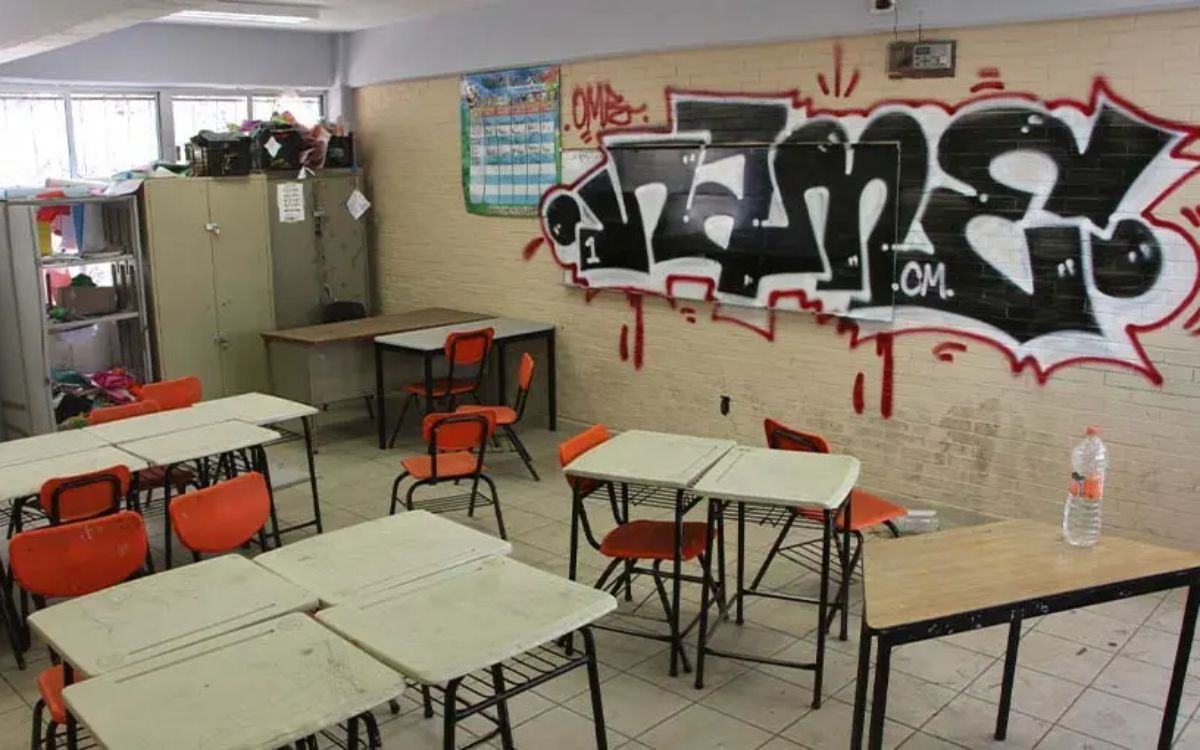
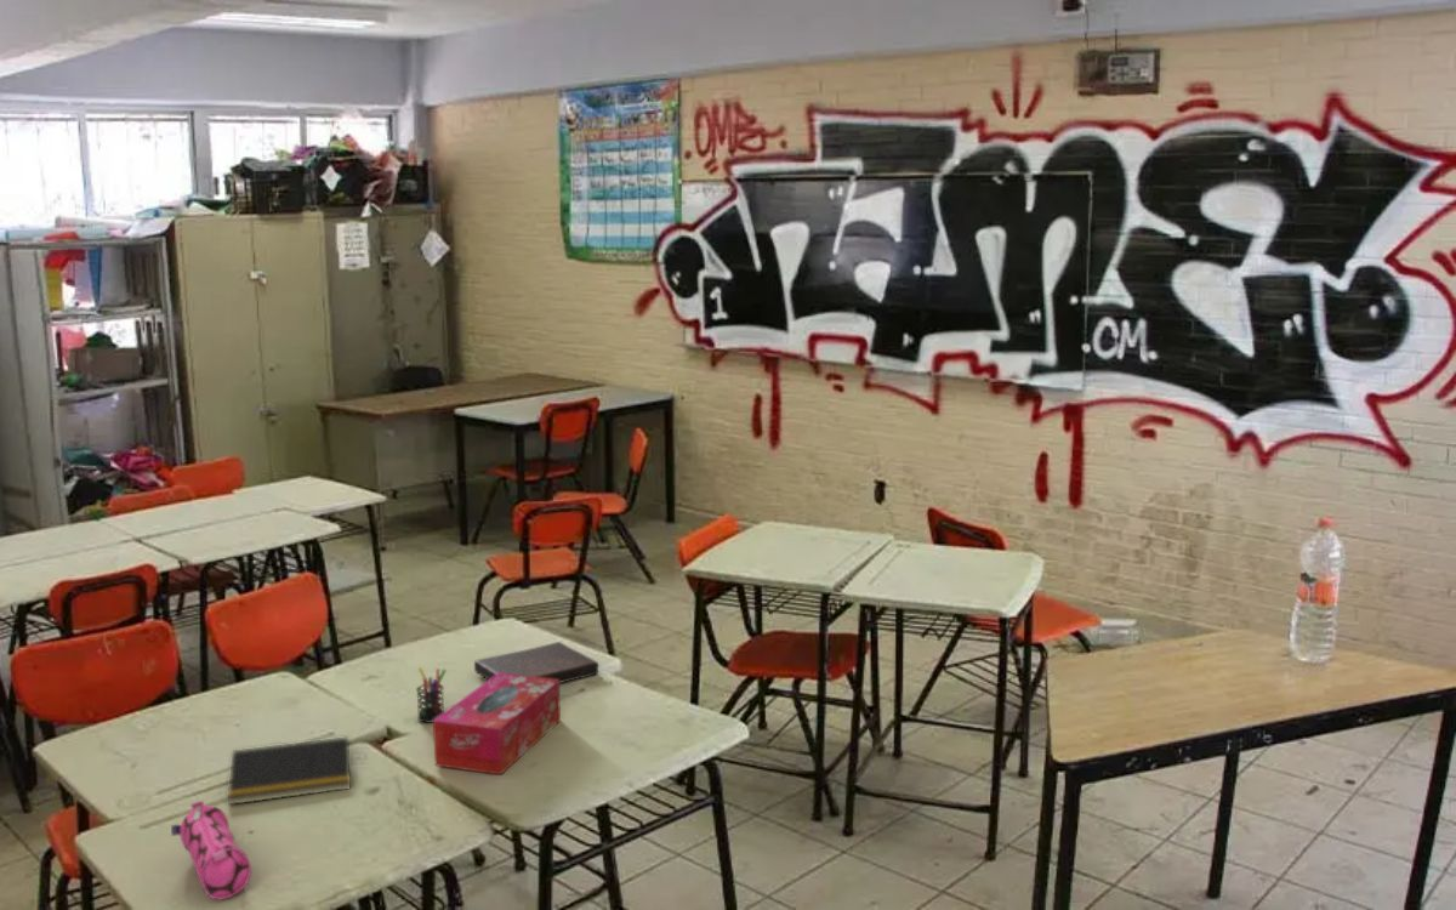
+ tissue box (499, 721)
+ book (536, 666)
+ pencil case (212, 848)
+ notepad (290, 769)
+ pen holder (433, 690)
